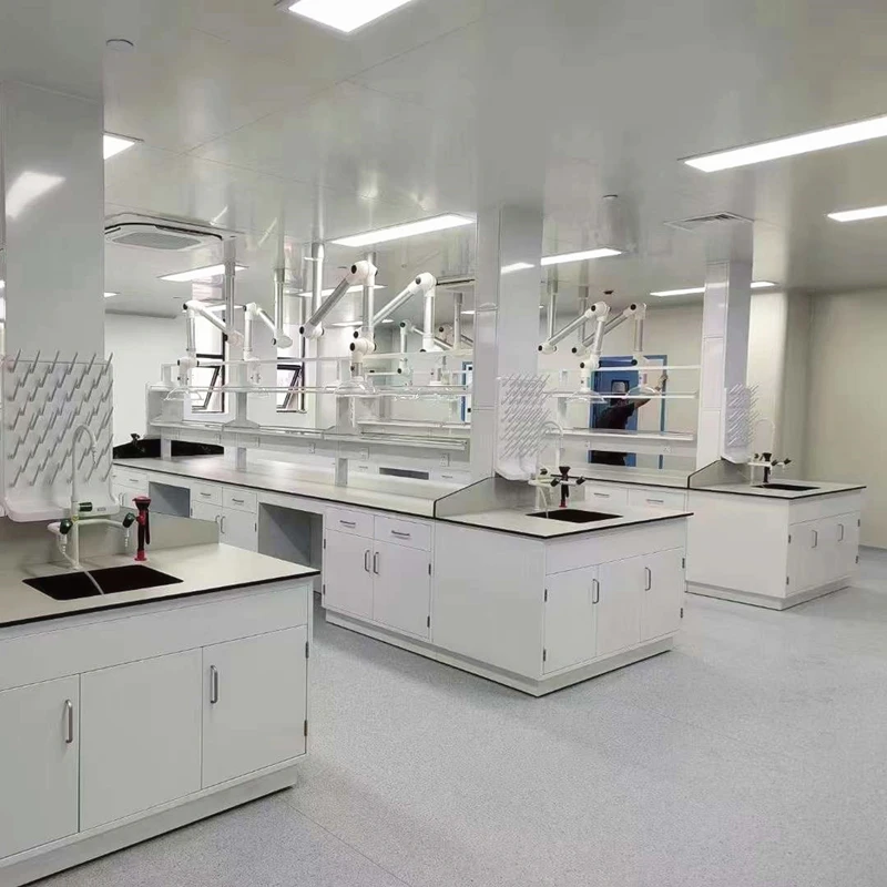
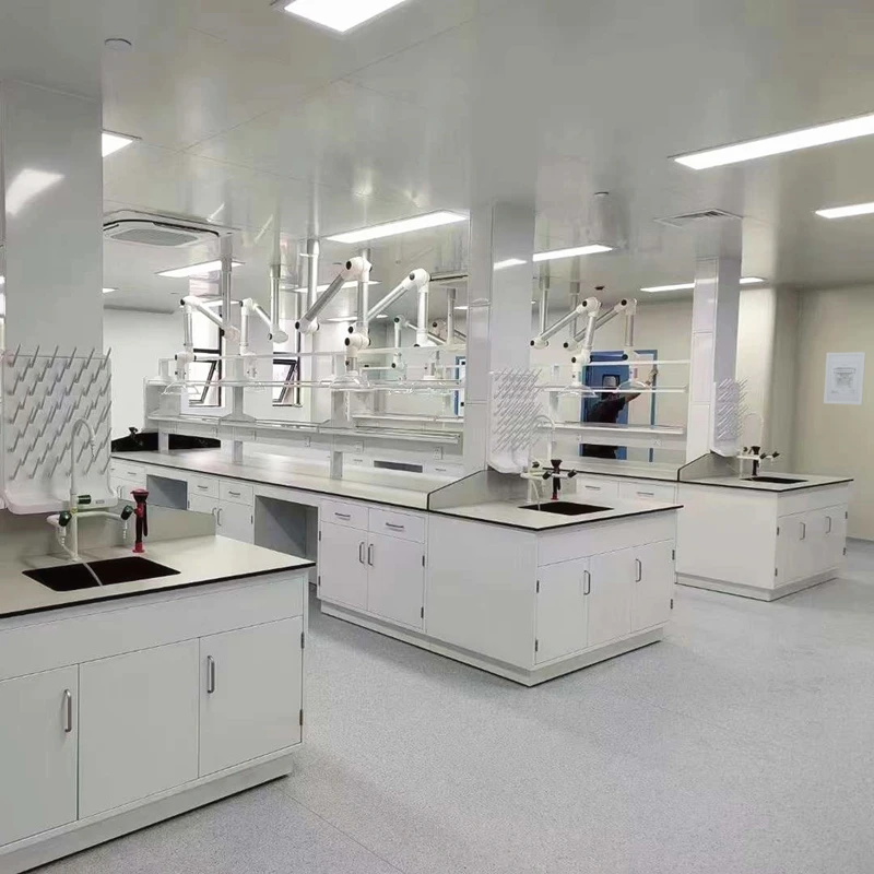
+ wall art (843, 378)
